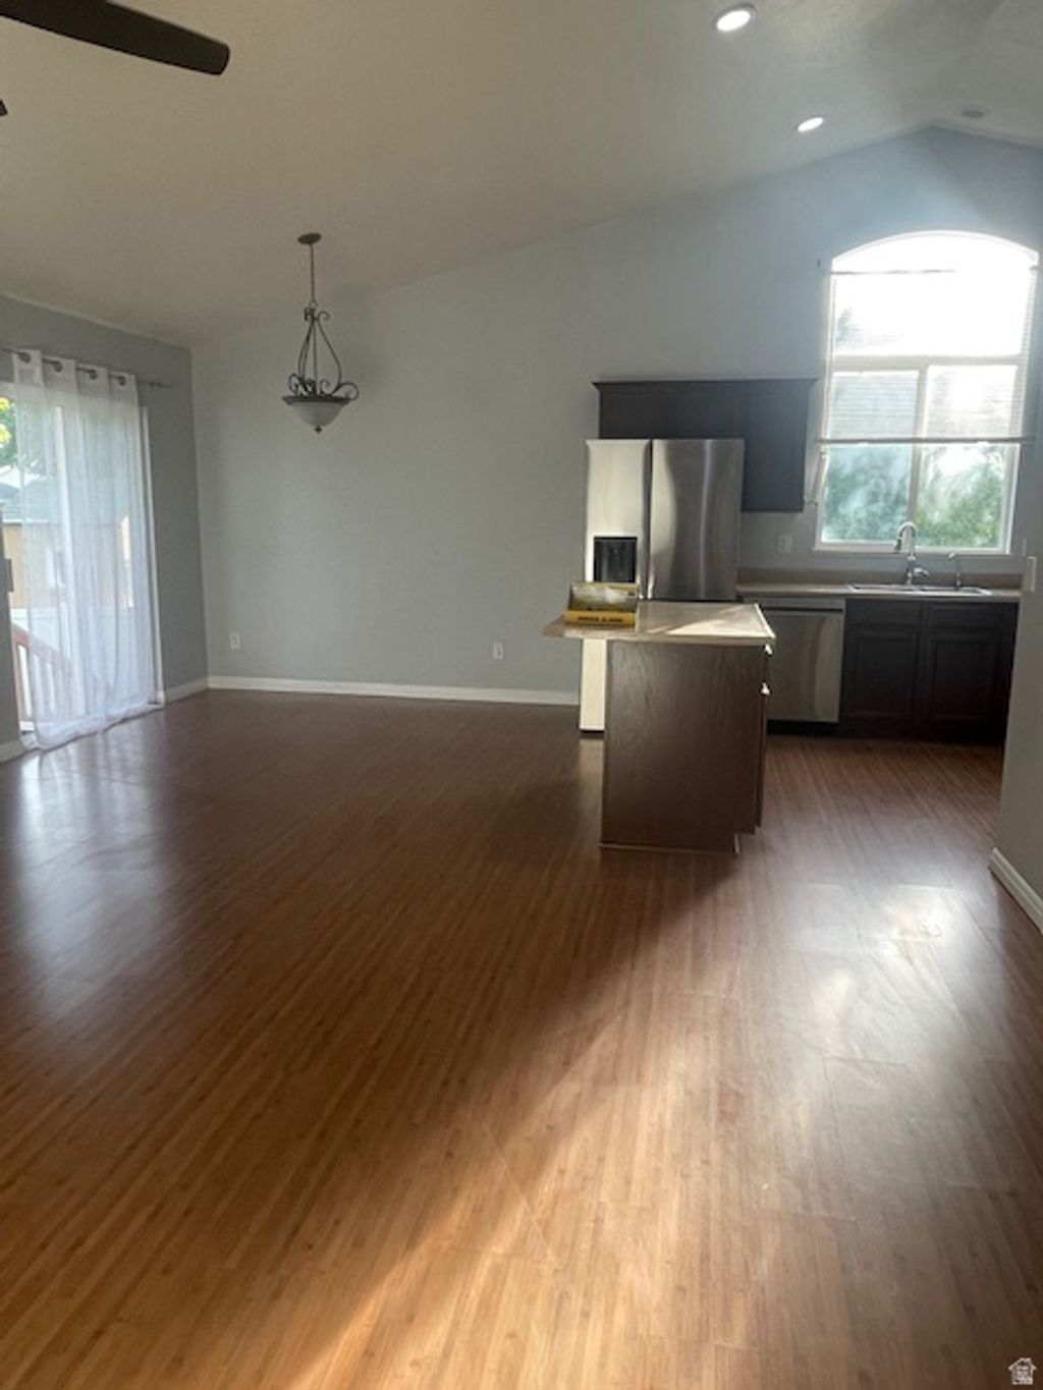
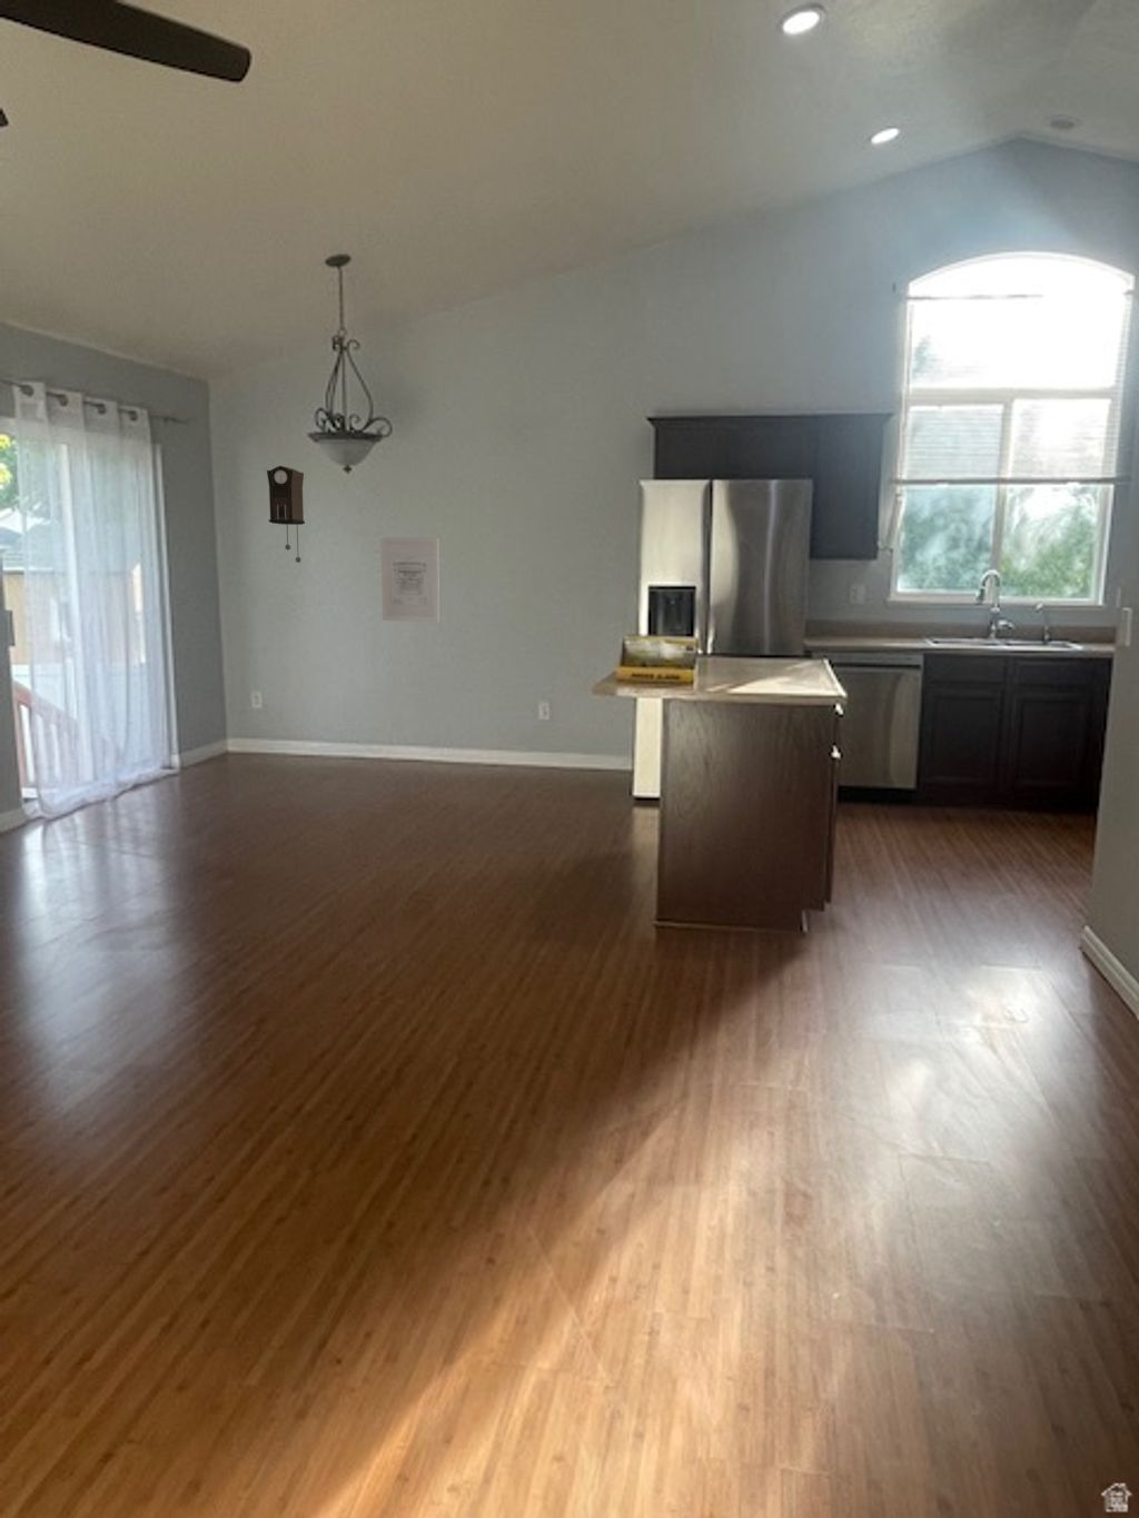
+ pendulum clock (286, 514)
+ wall art (409, 579)
